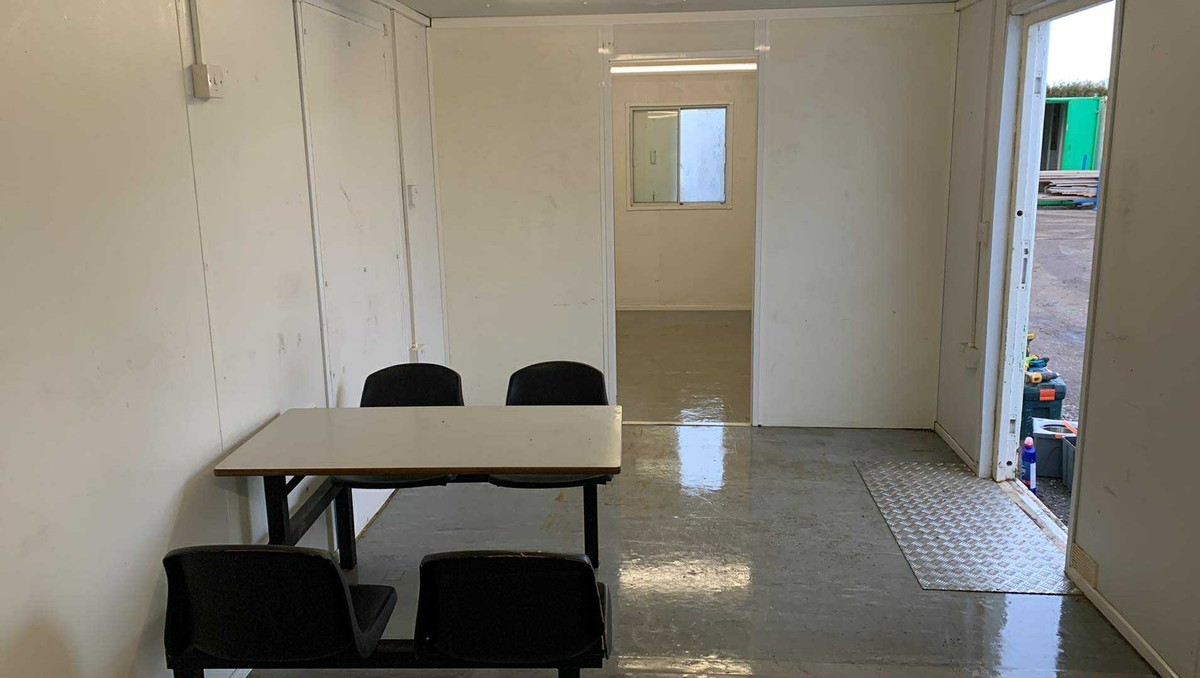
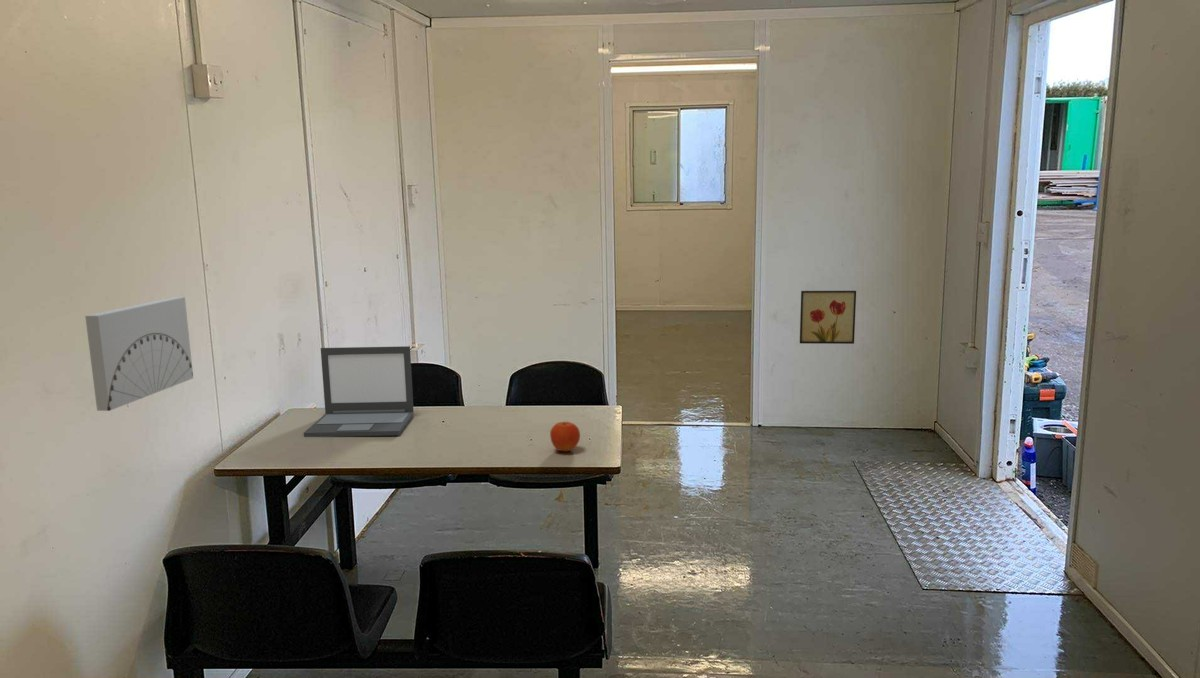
+ wall art (827, 317)
+ wall art (144, 349)
+ fruit (565, 436)
+ laptop (359, 389)
